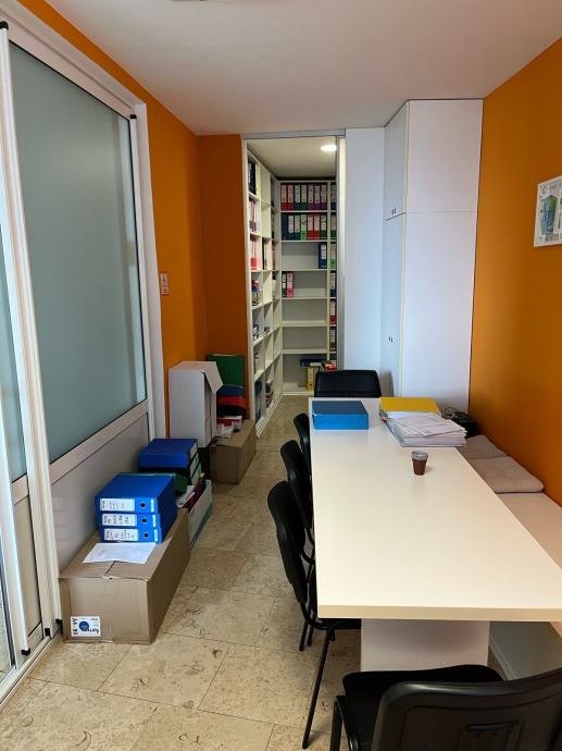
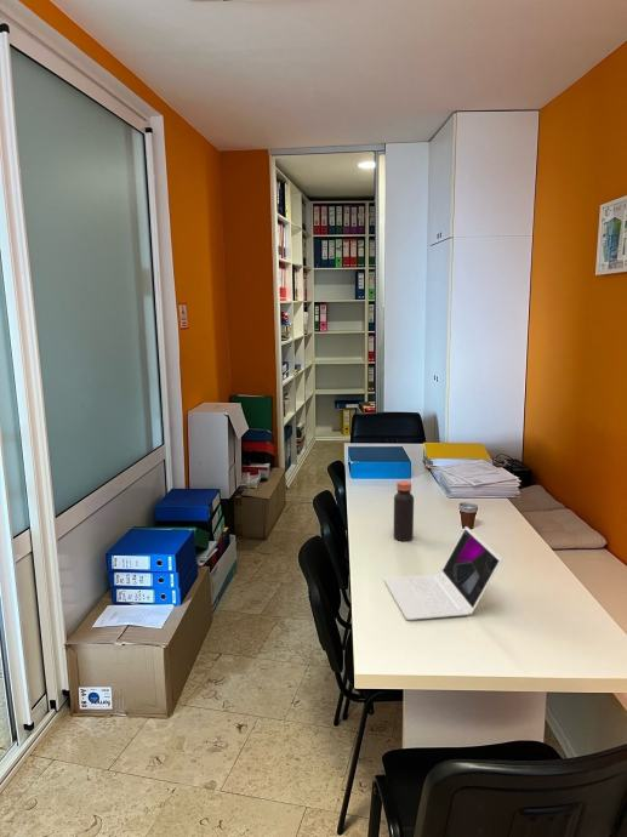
+ laptop (441, 569)
+ bottle (403, 509)
